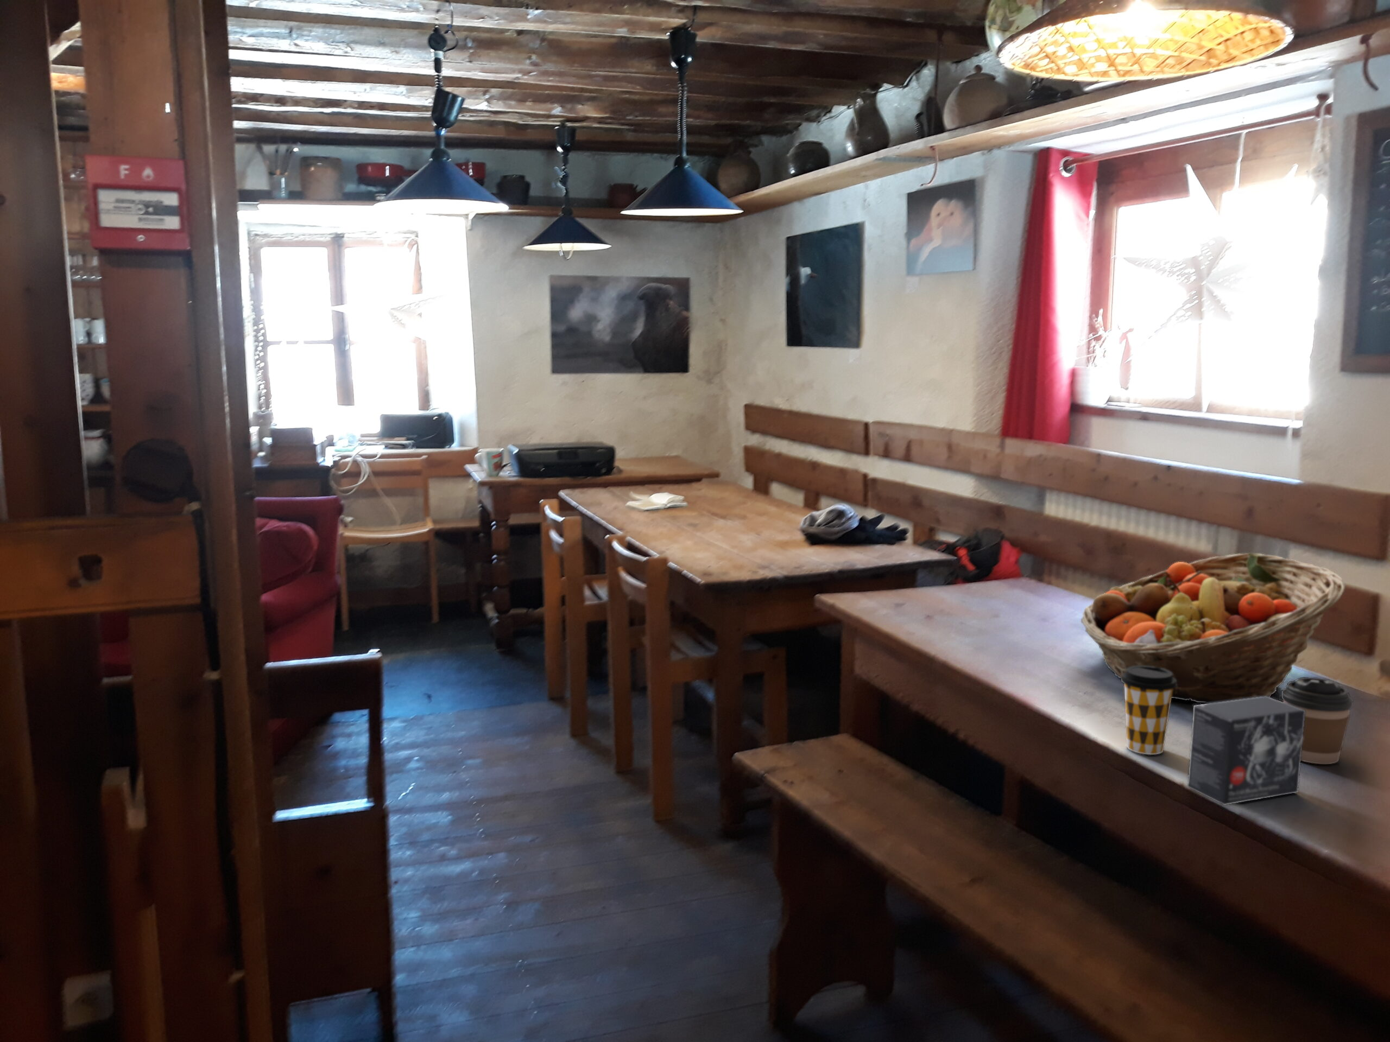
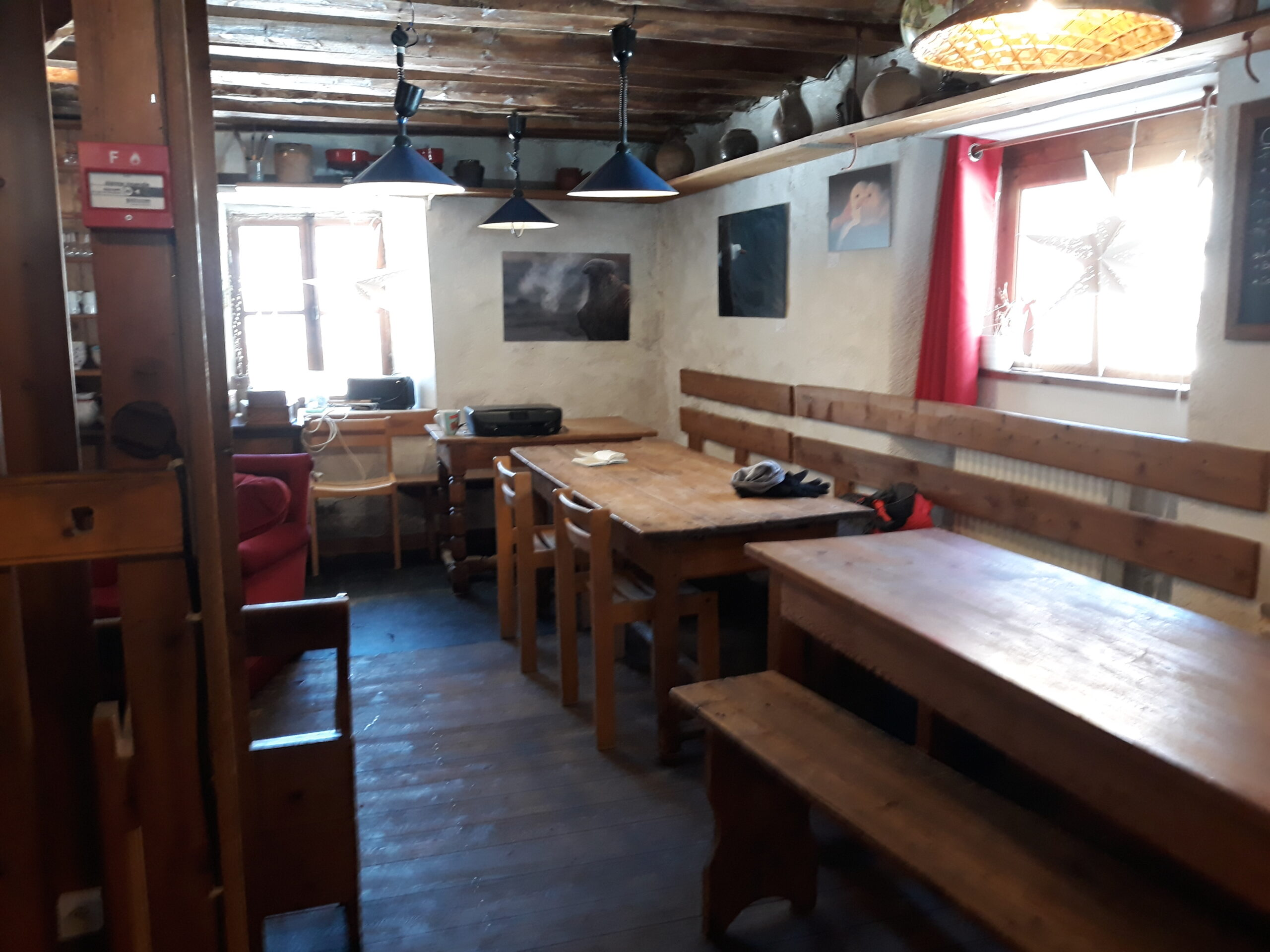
- coffee cup (1316, 716)
- coffee cup (1147, 710)
- small box (1246, 749)
- fruit basket (1204, 621)
